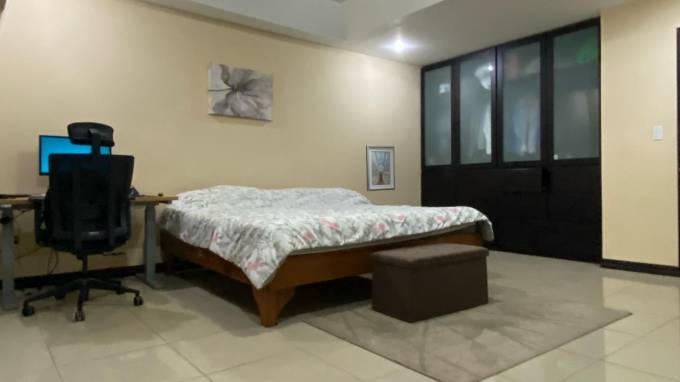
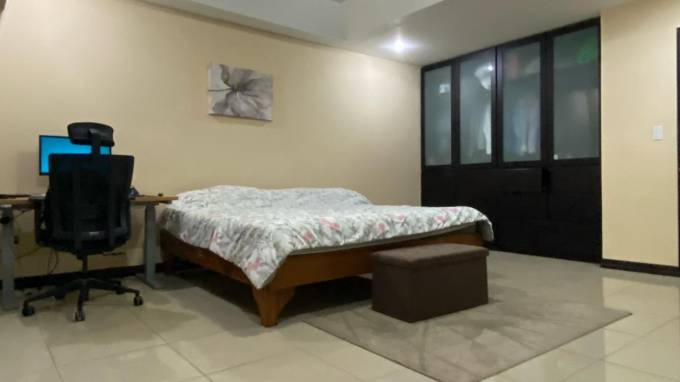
- picture frame (380, 168)
